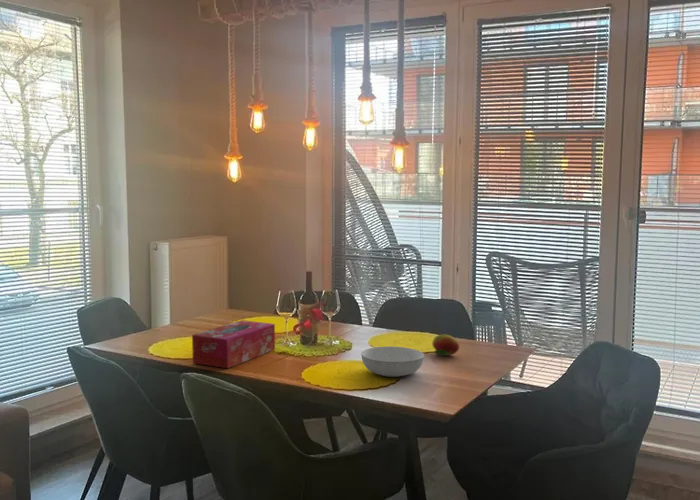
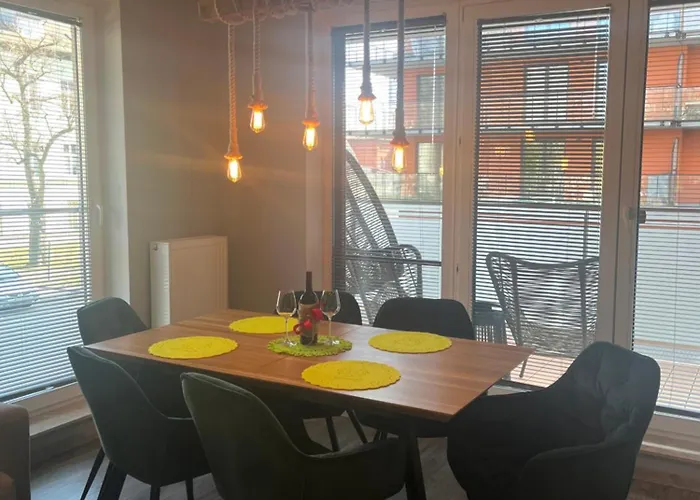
- fruit (445, 344)
- serving bowl (392, 363)
- tissue box (235, 342)
